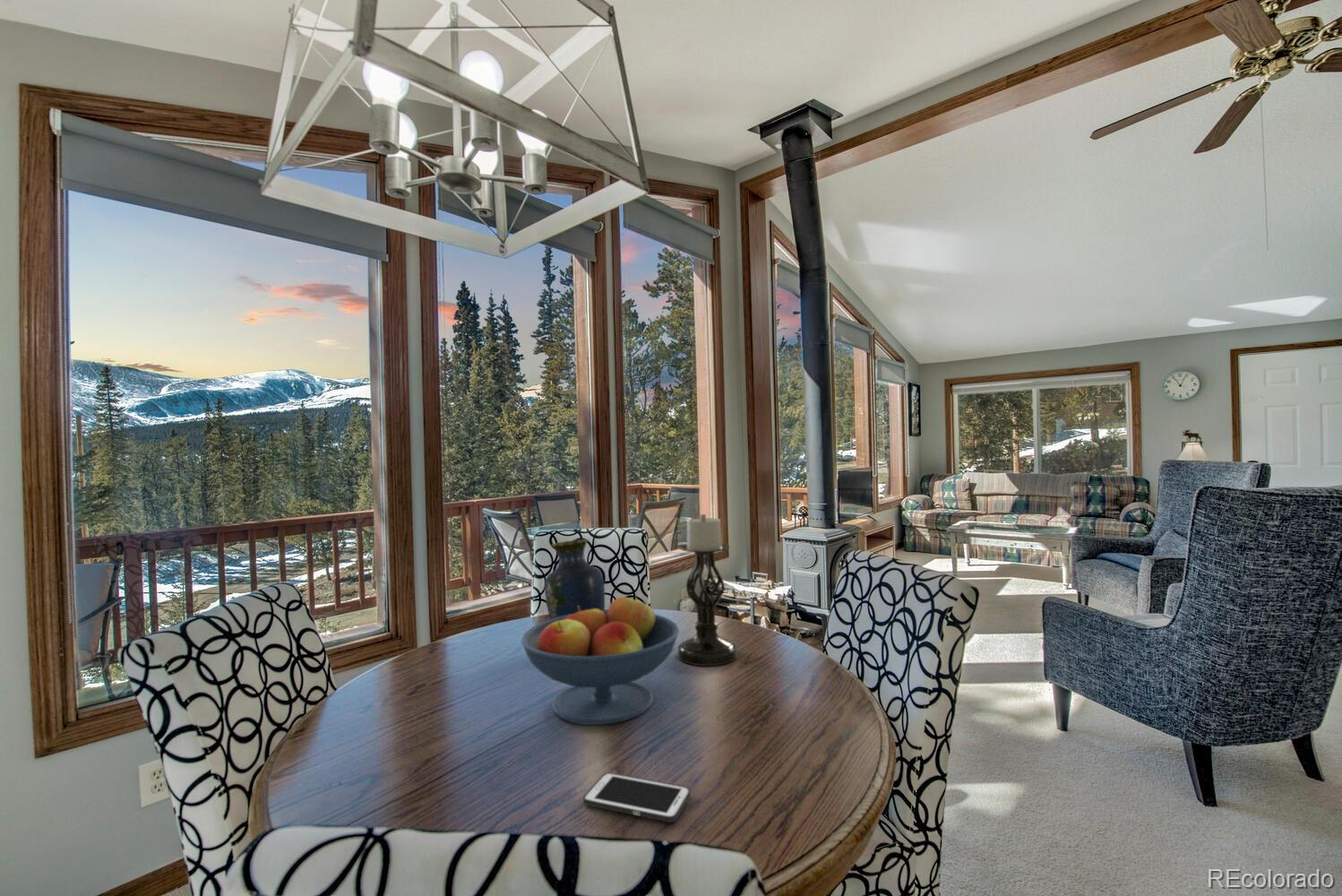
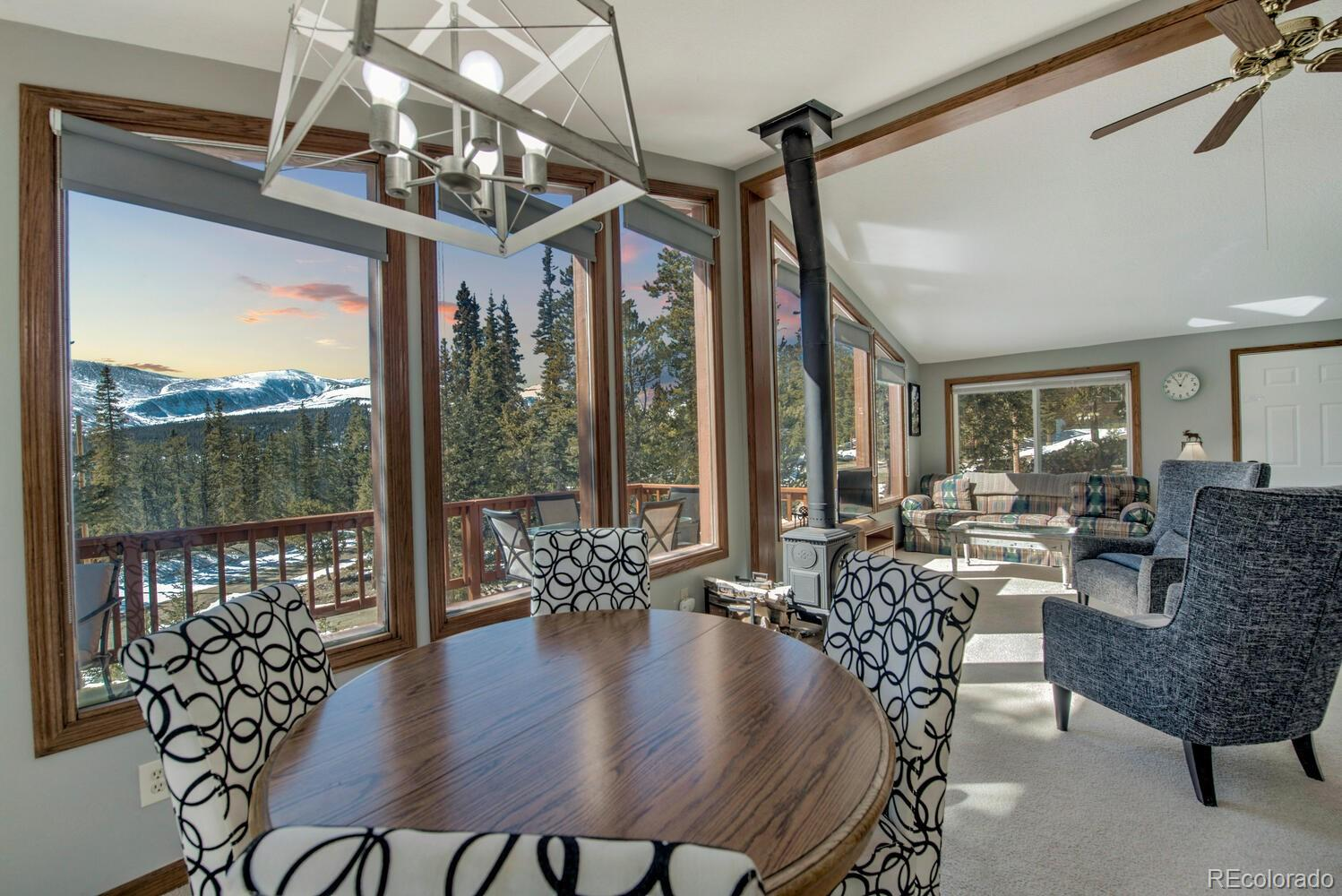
- vase (574, 592)
- candle holder (705, 584)
- fruit bowl (601, 654)
- cell phone (637, 796)
